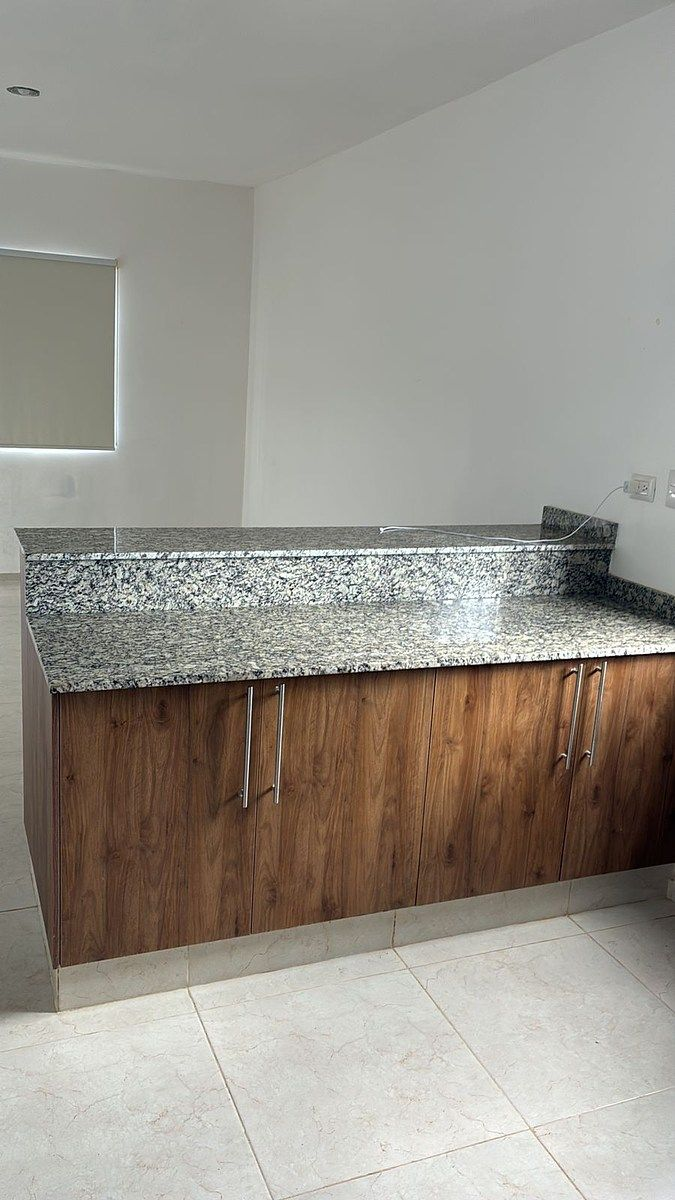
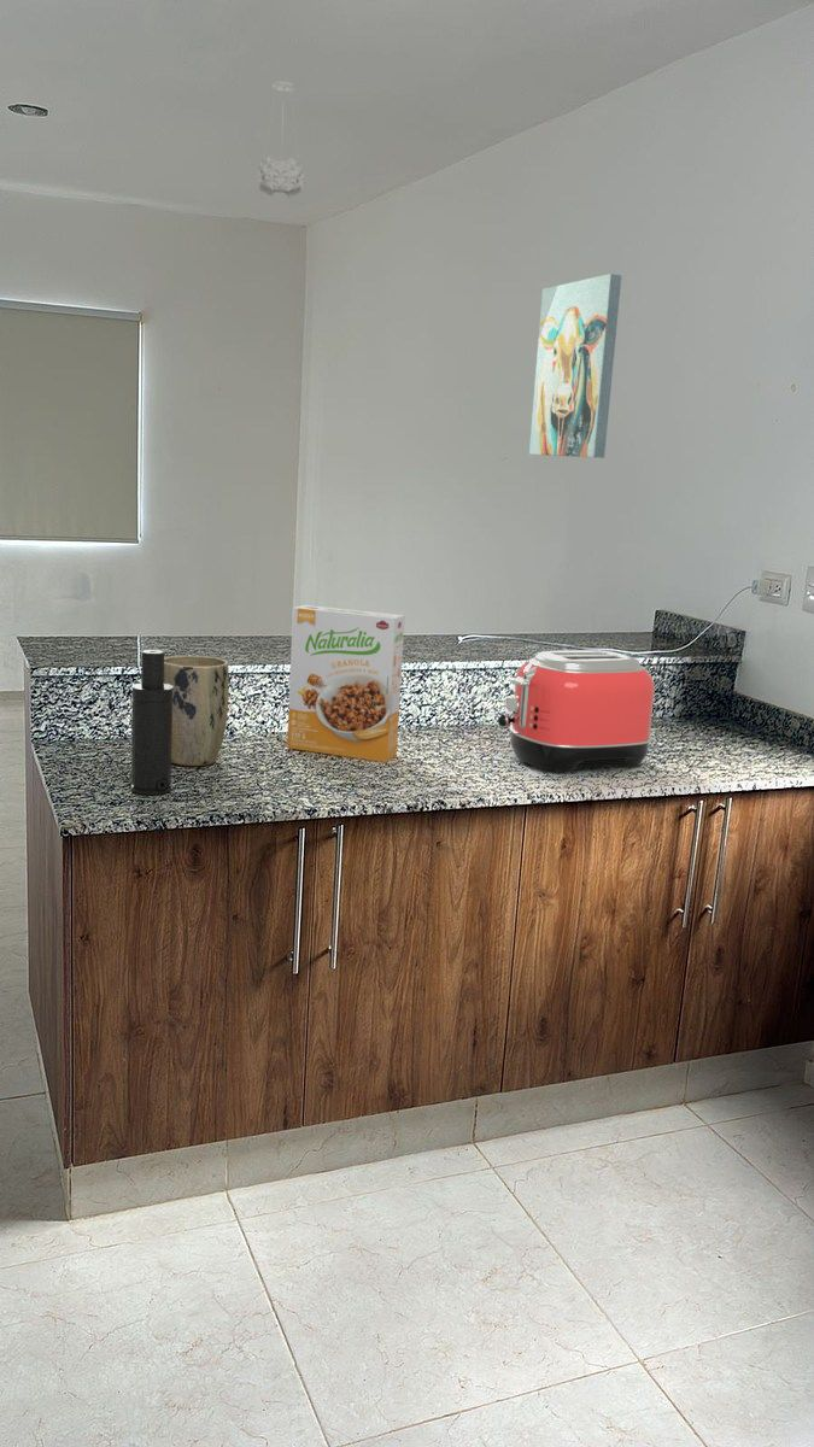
+ cereal box (345, 683)
+ toaster (576, 709)
+ atomizer (152, 721)
+ plant pot (193, 710)
+ pendant light (282, 139)
+ wall art (572, 370)
